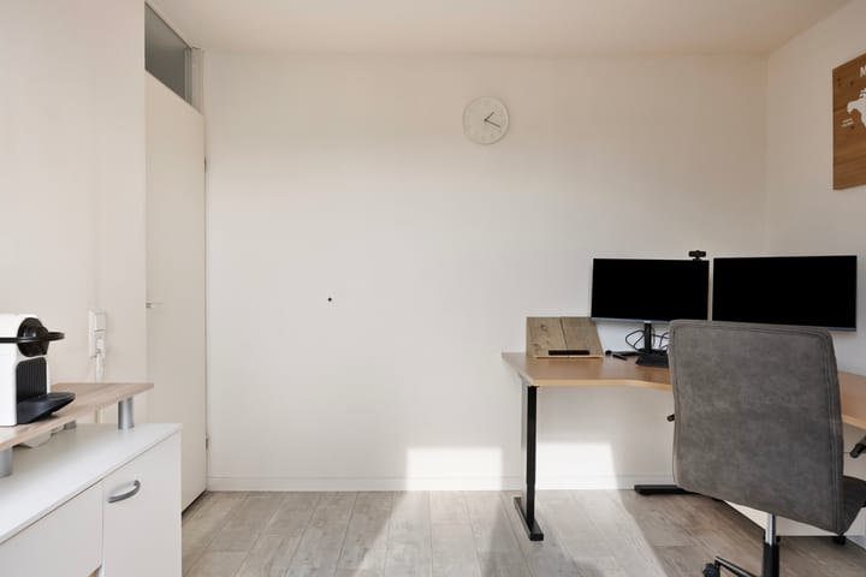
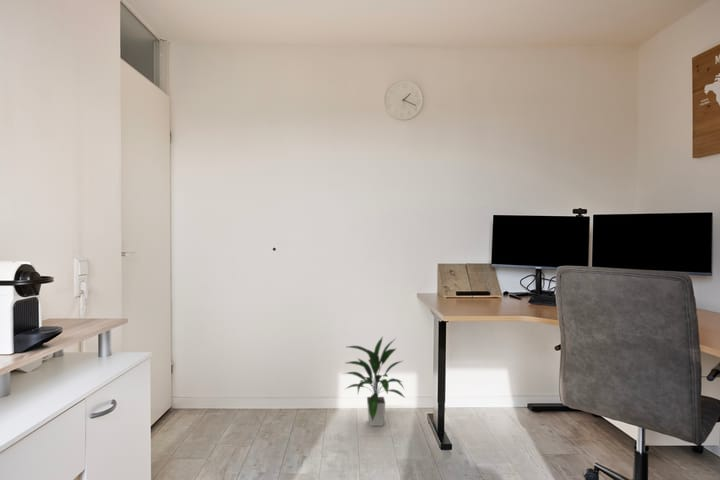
+ indoor plant (374, 380)
